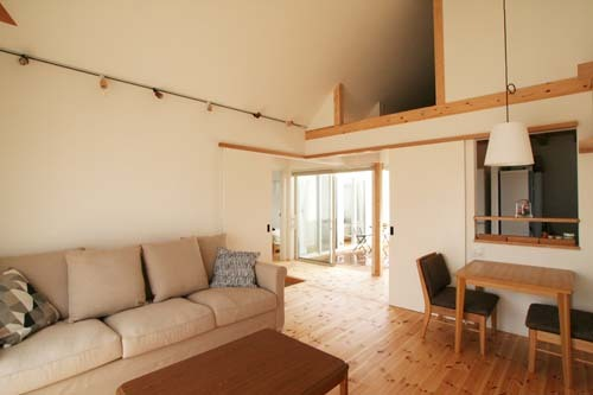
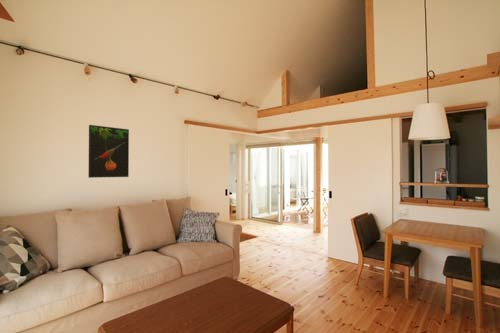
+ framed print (109, 152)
